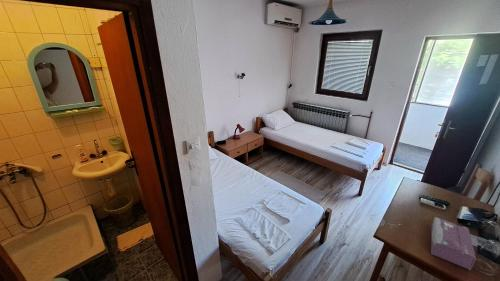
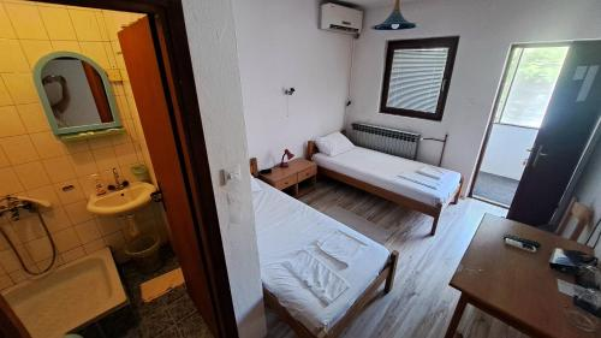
- tissue box (450, 240)
